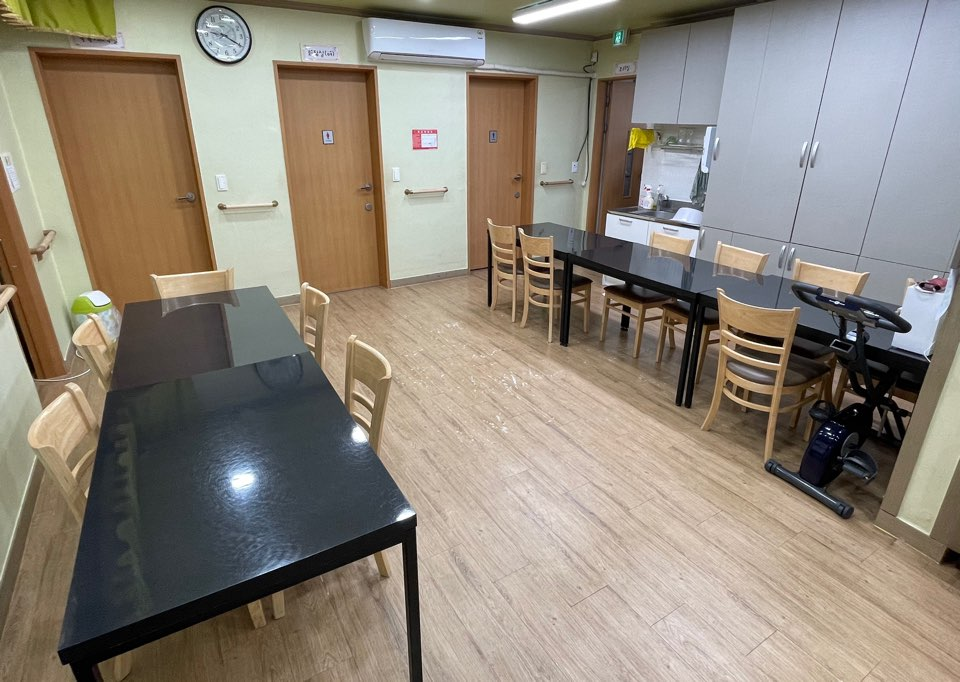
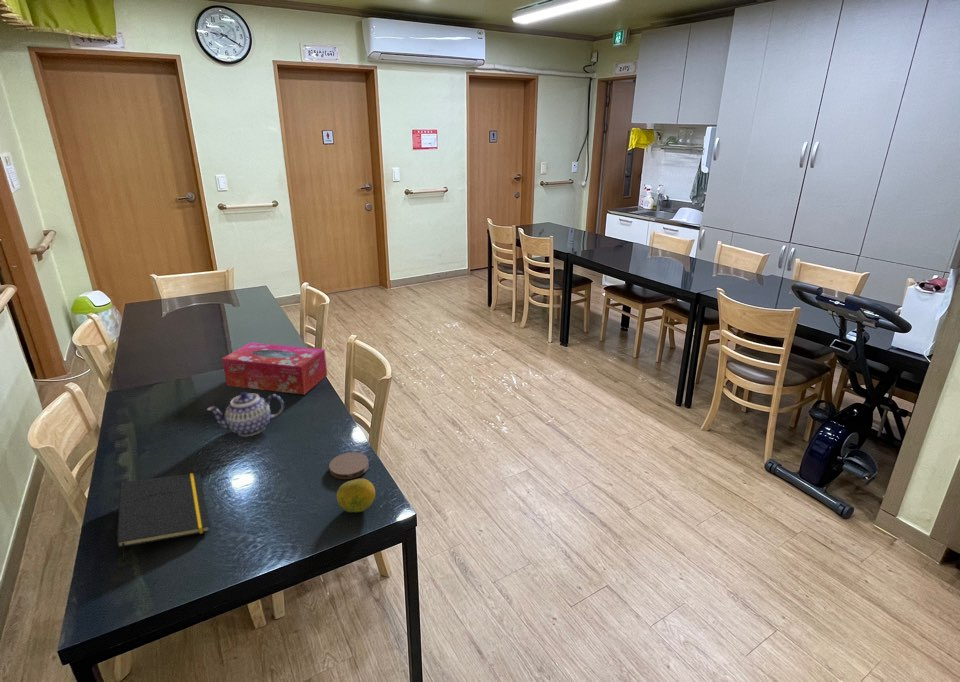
+ tissue box (276, 367)
+ coaster (349, 465)
+ fruit (356, 494)
+ notepad (163, 506)
+ teapot (247, 411)
